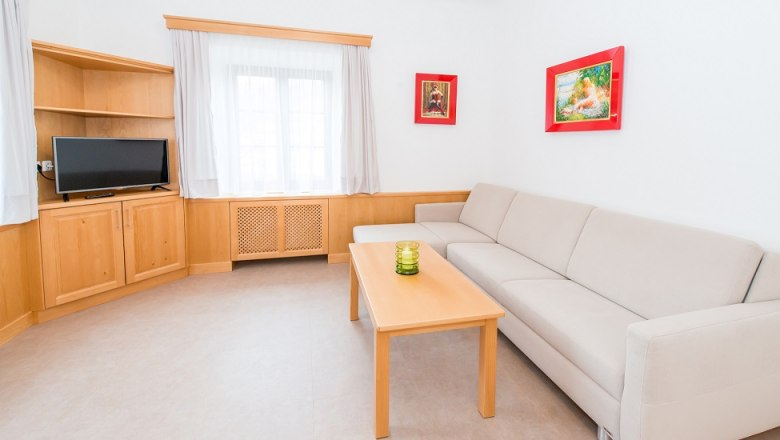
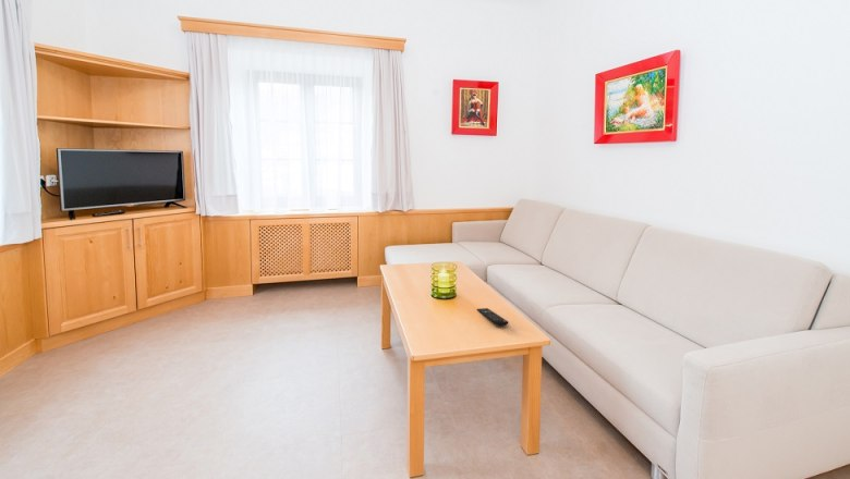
+ remote control (491, 316)
